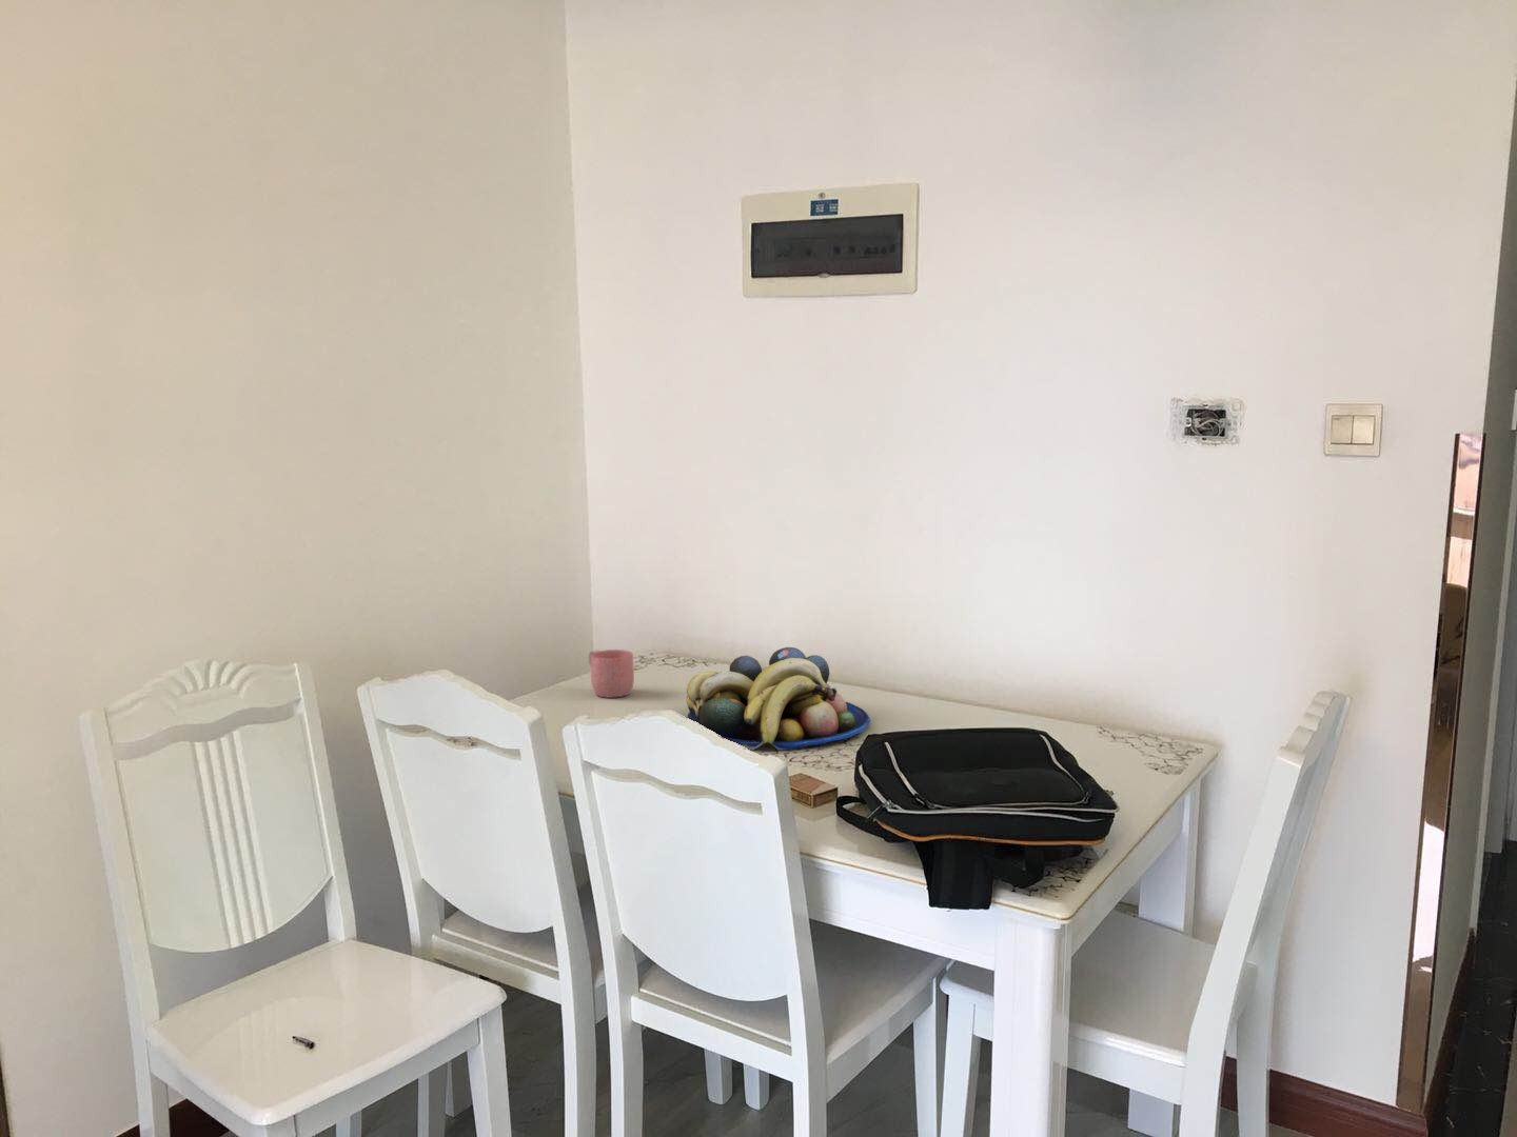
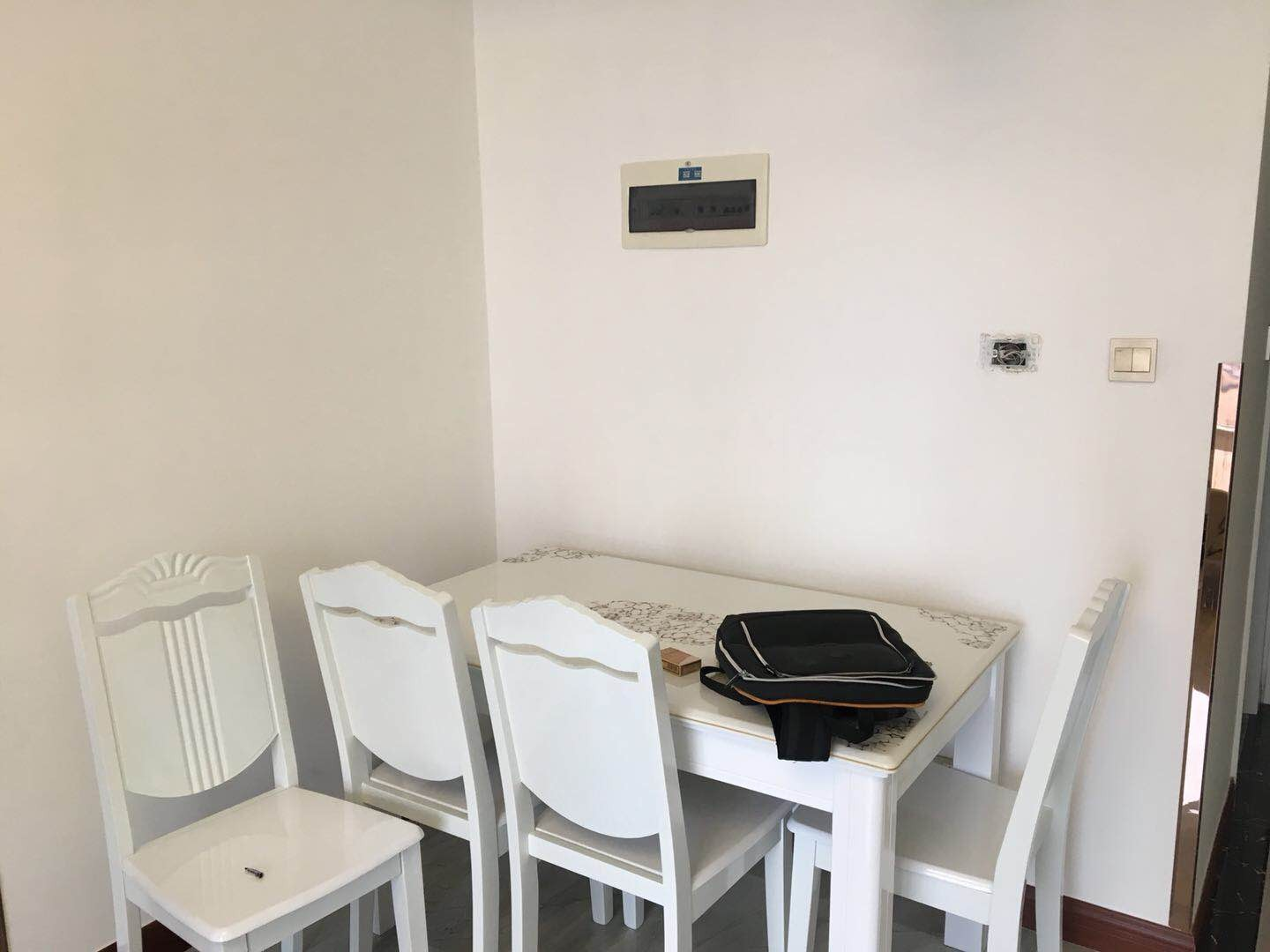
- mug (607, 671)
- fruit bowl (779, 688)
